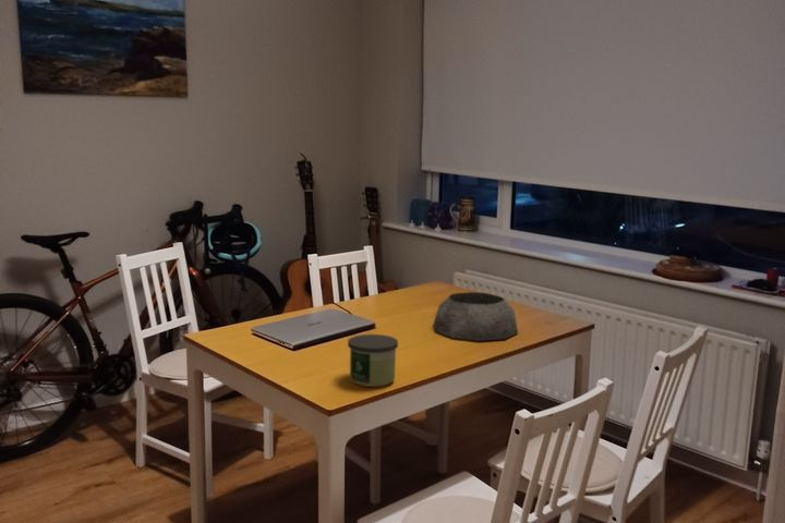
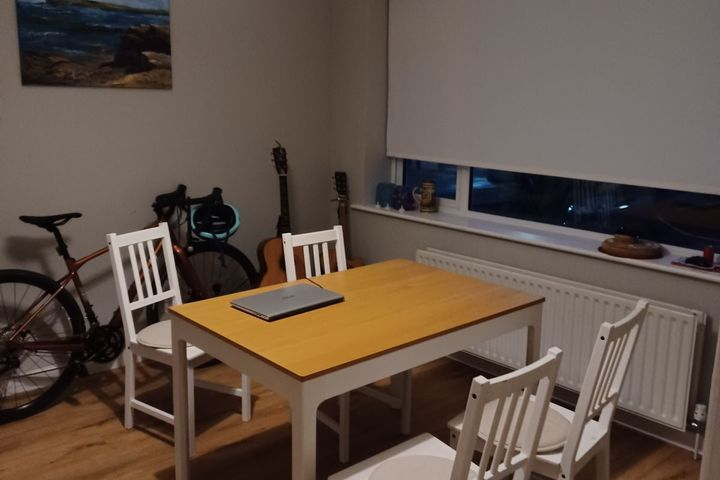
- plant pot (475, 313)
- candle (372, 361)
